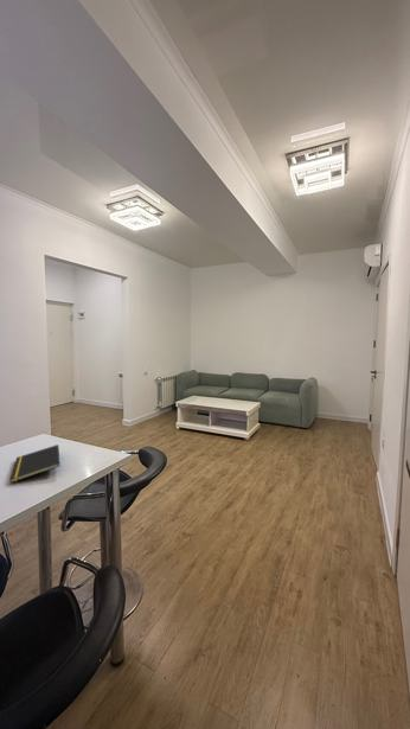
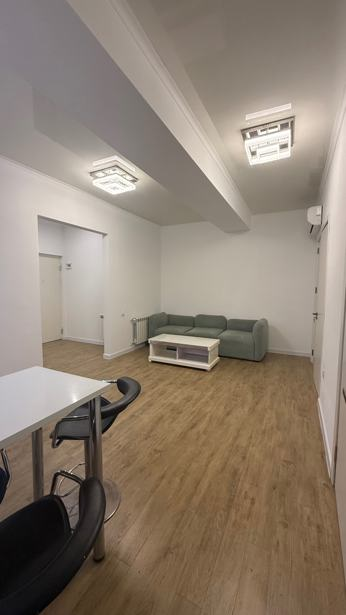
- notepad (37, 461)
